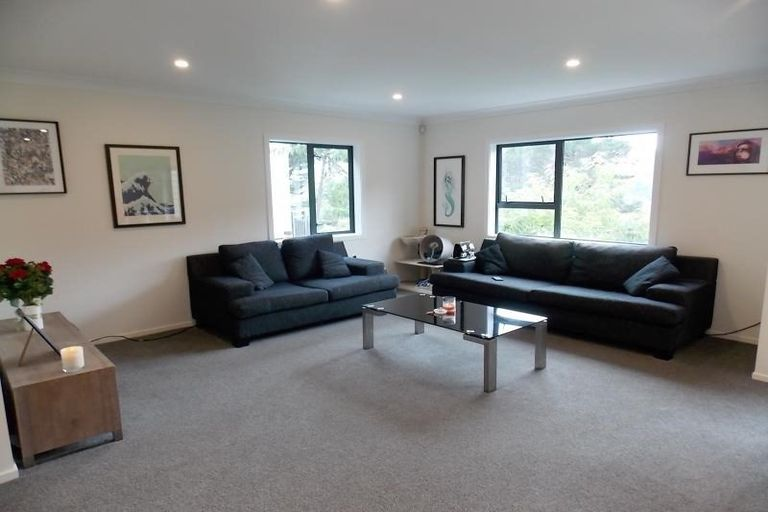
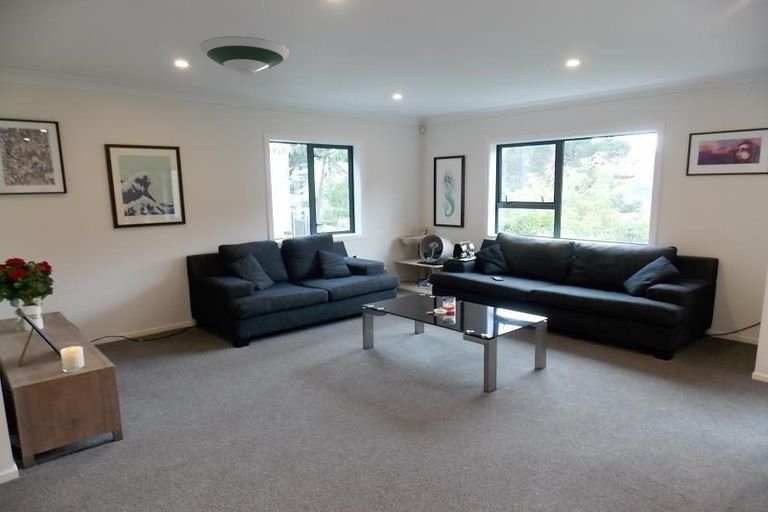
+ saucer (246, 61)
